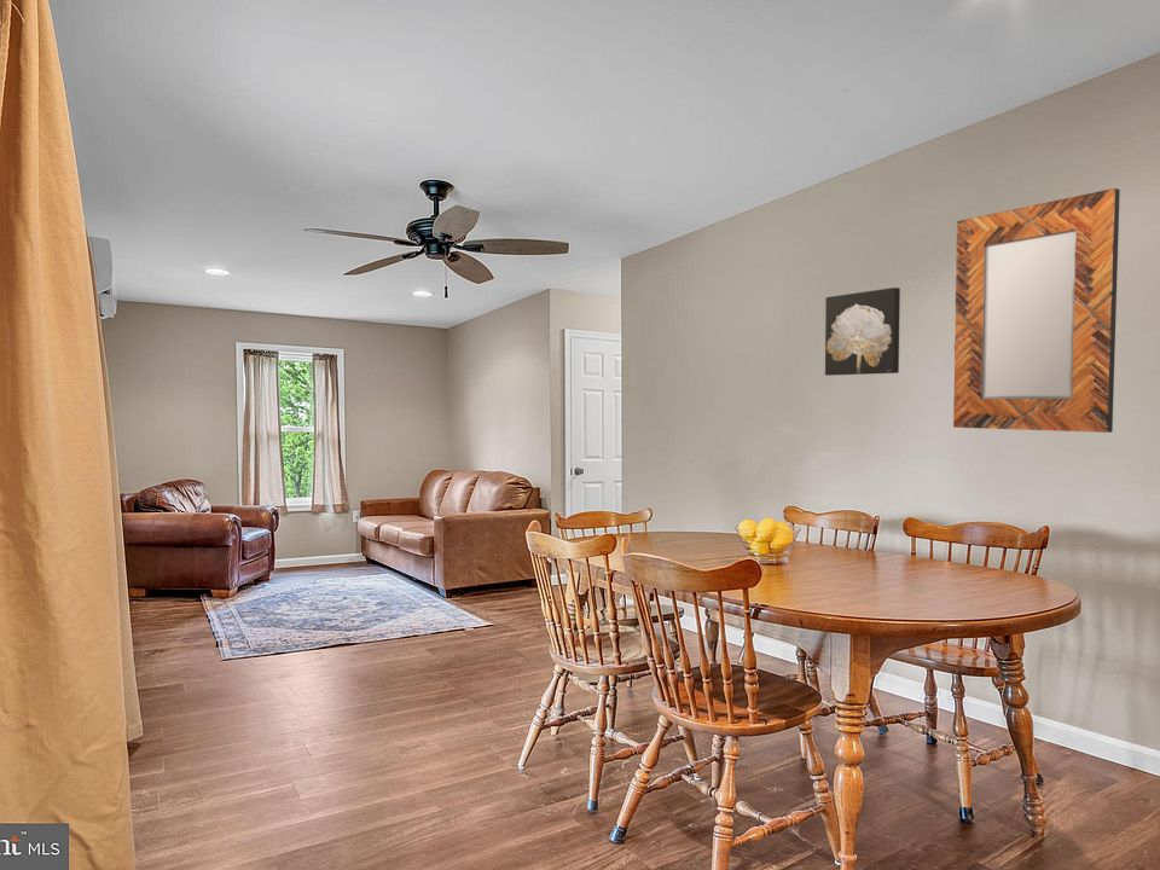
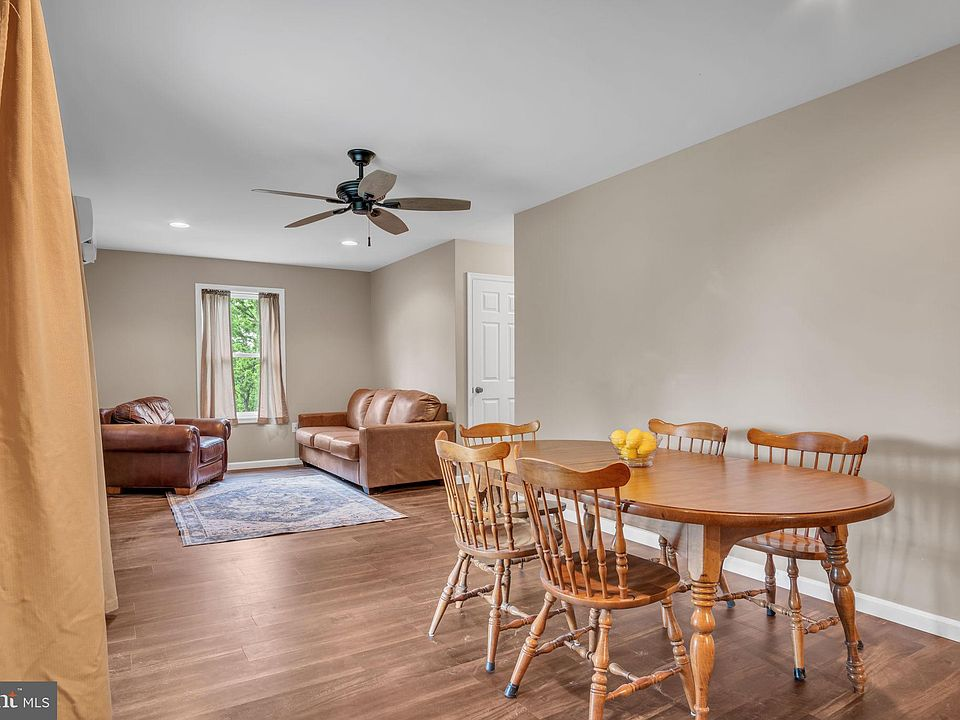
- wall art (860, 334)
- home mirror (1028, 319)
